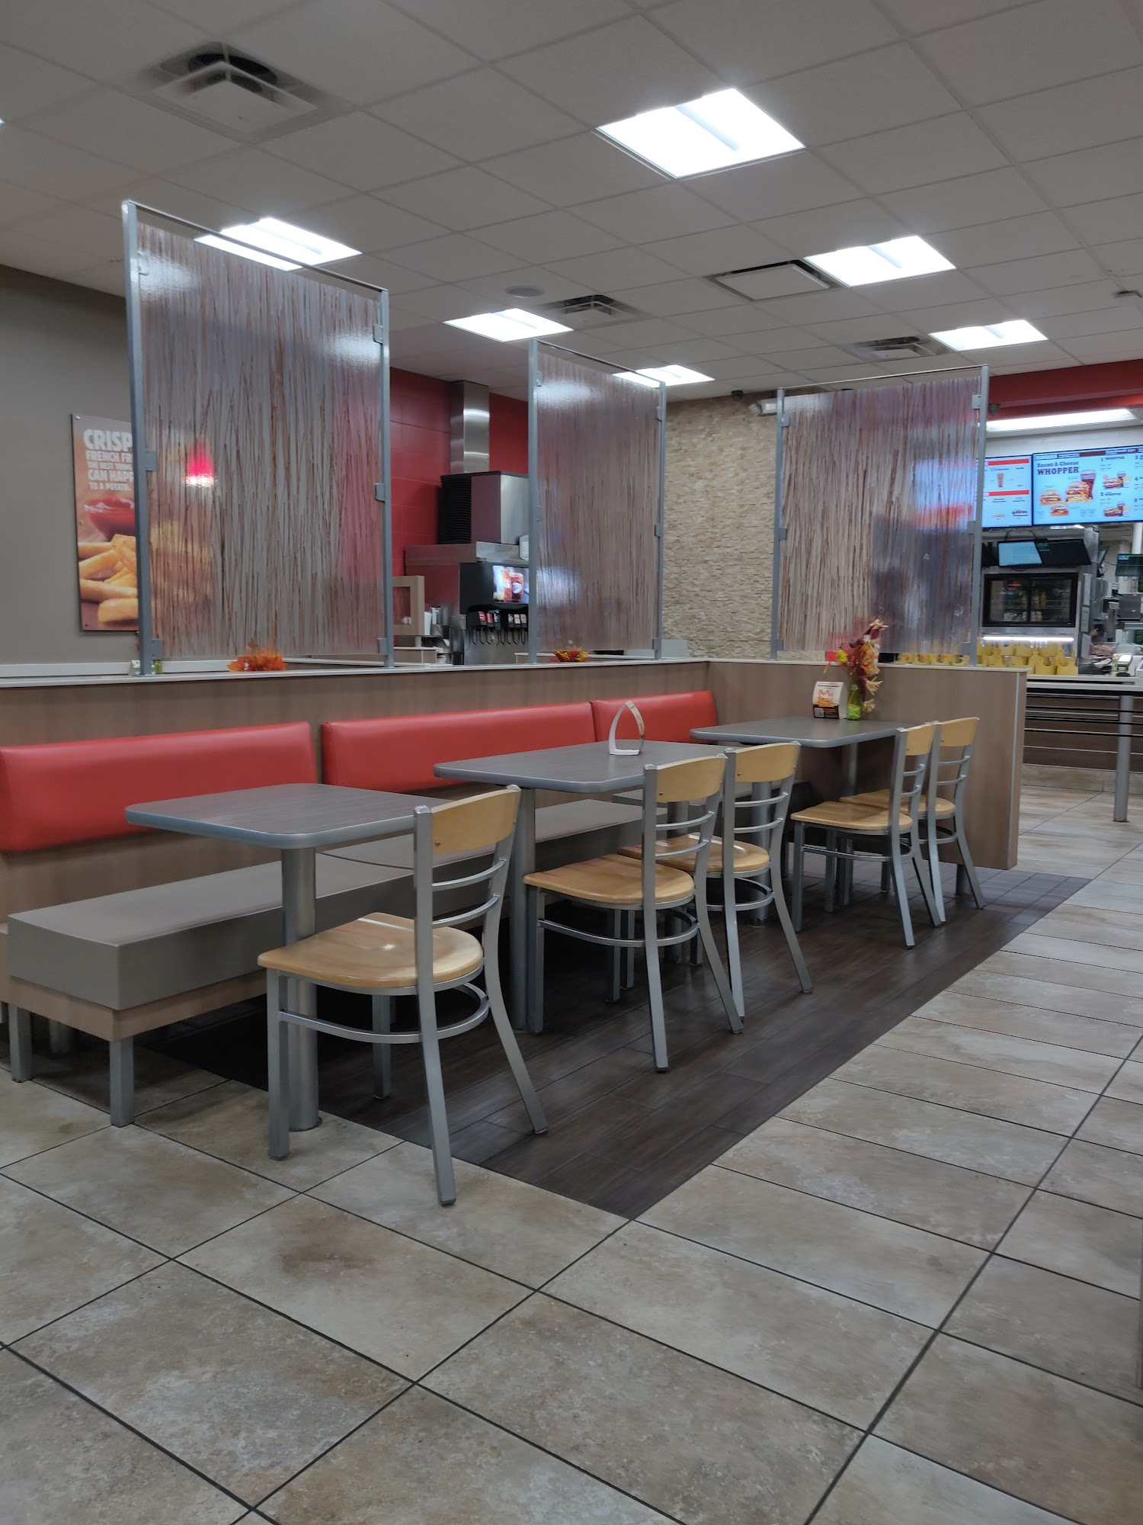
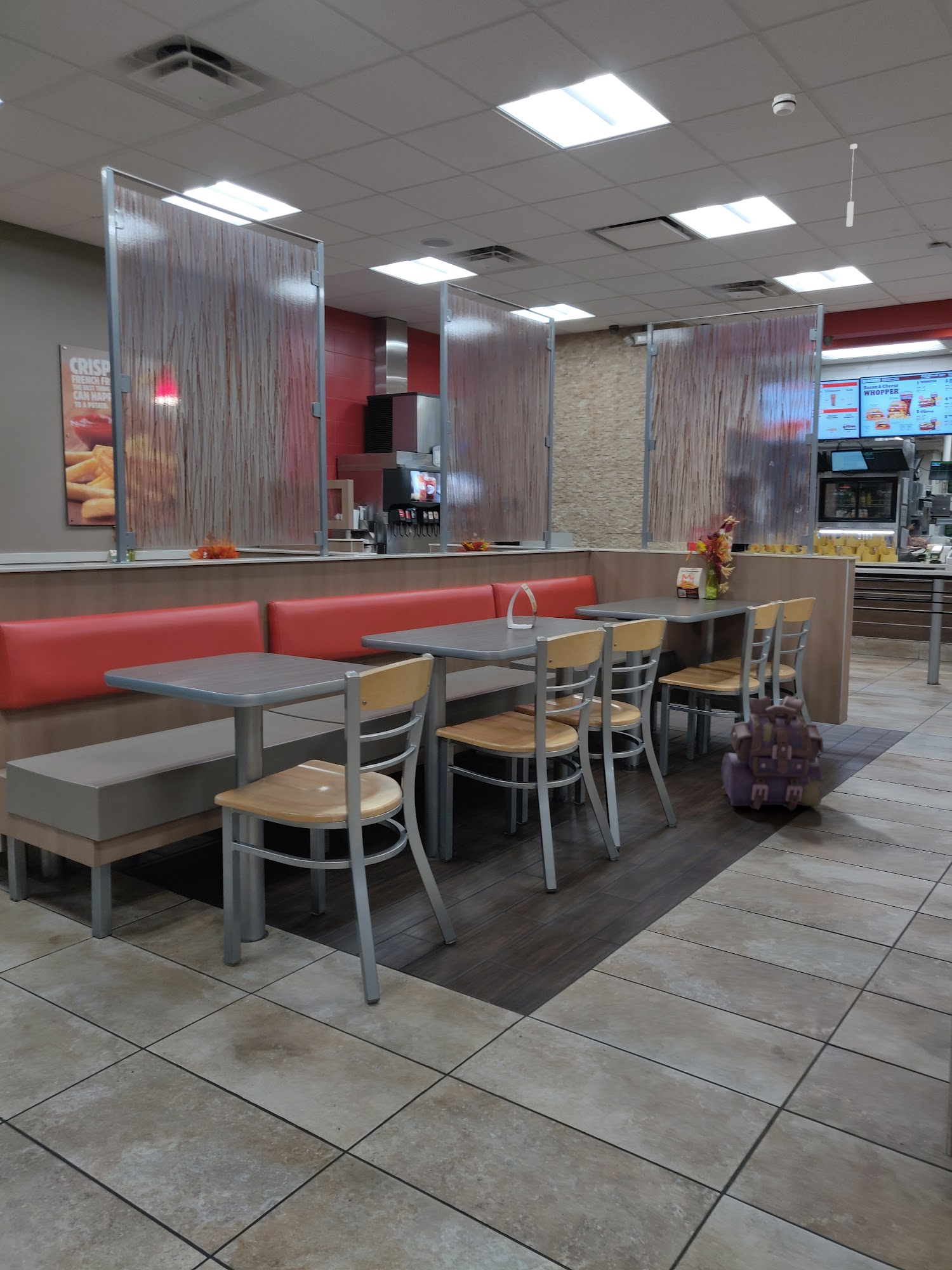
+ backpack (772, 751)
+ smoke detector (784, 105)
+ pendant lamp (851, 185)
